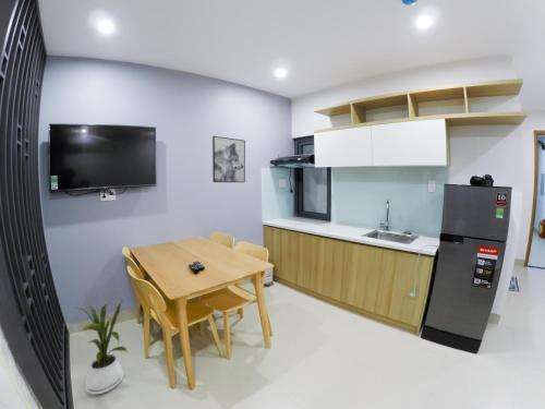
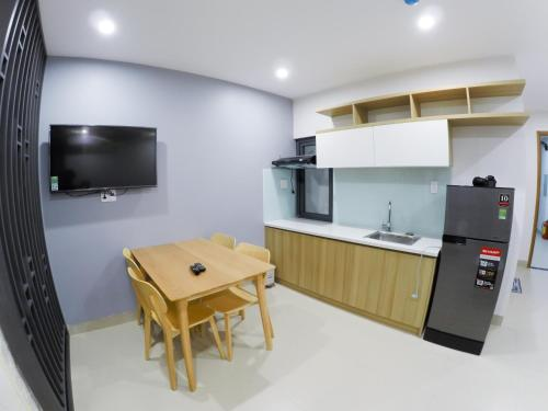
- wall art (229, 160)
- house plant (102, 340)
